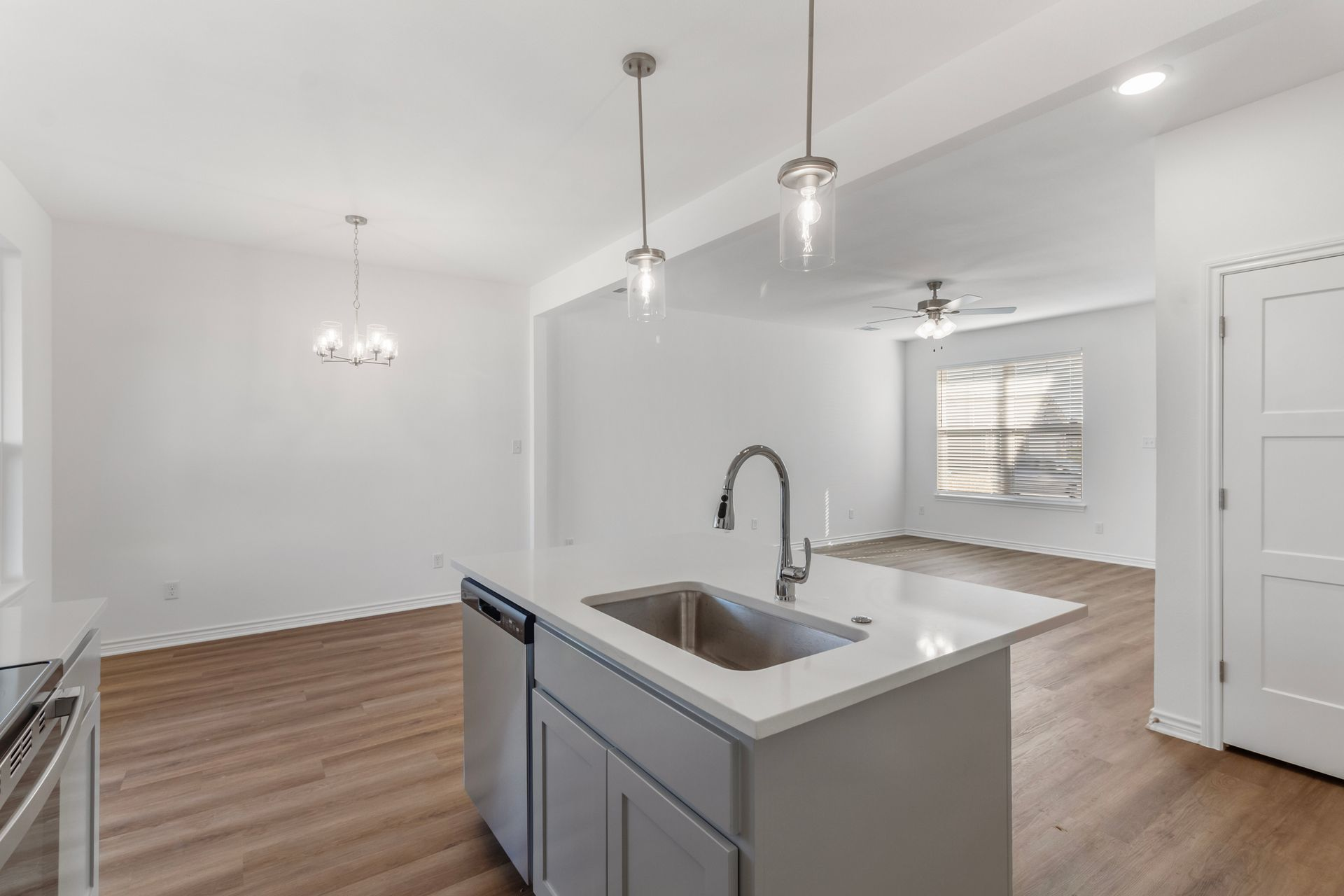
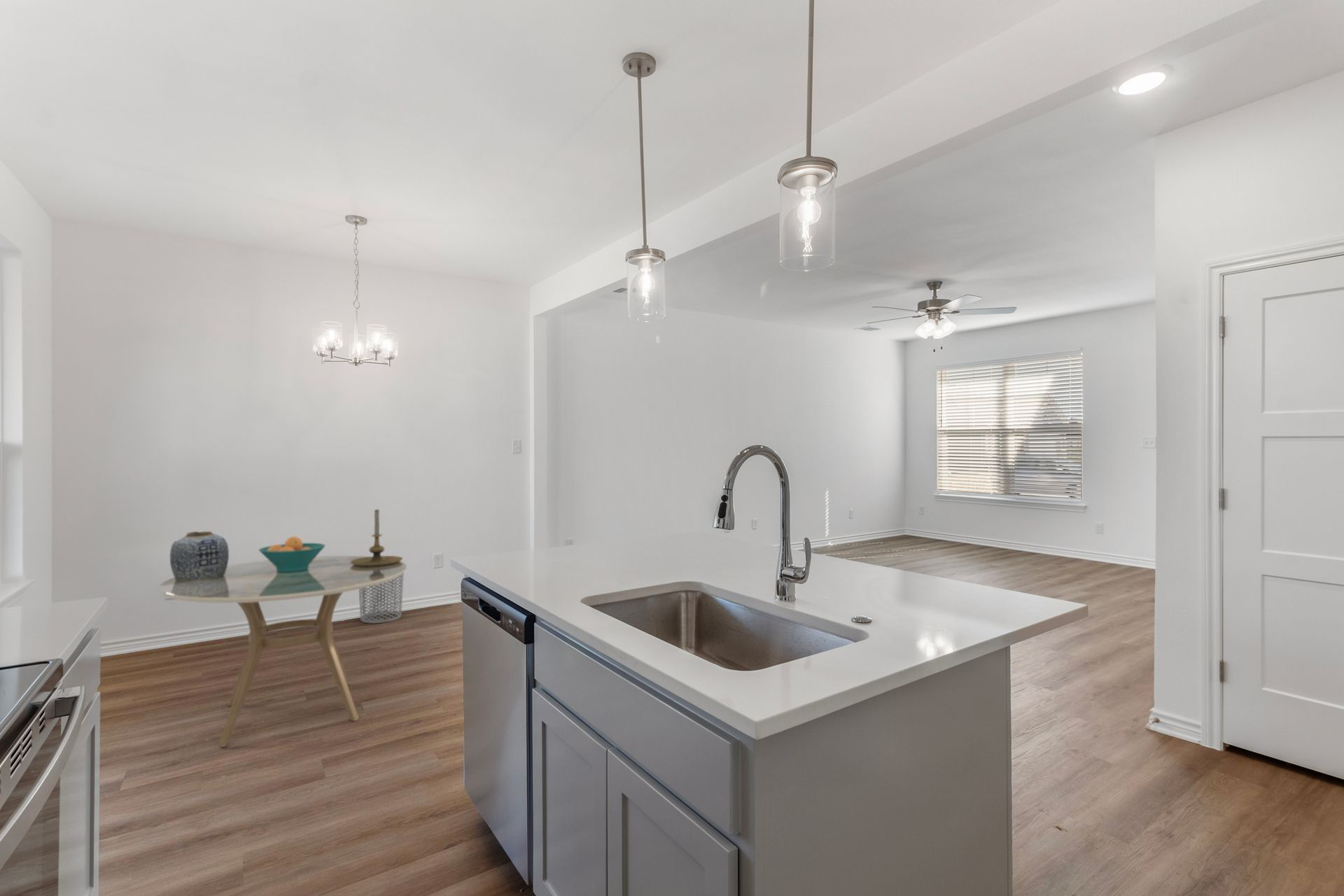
+ fruit bowl (293, 552)
+ candle holder (377, 536)
+ vase (200, 554)
+ waste bin (381, 594)
+ dining table (293, 642)
